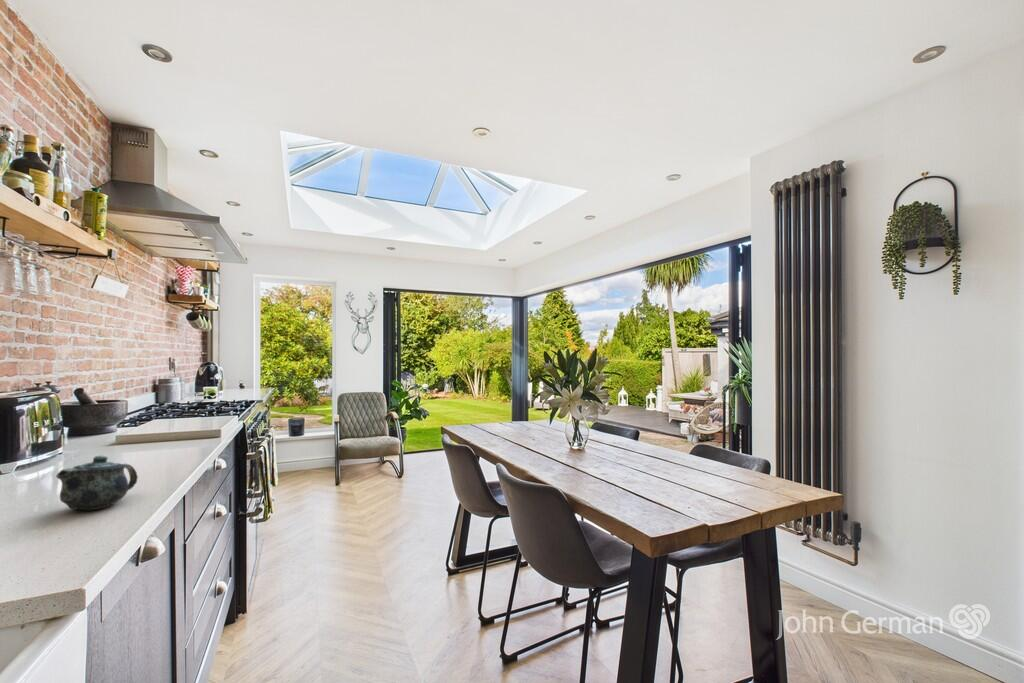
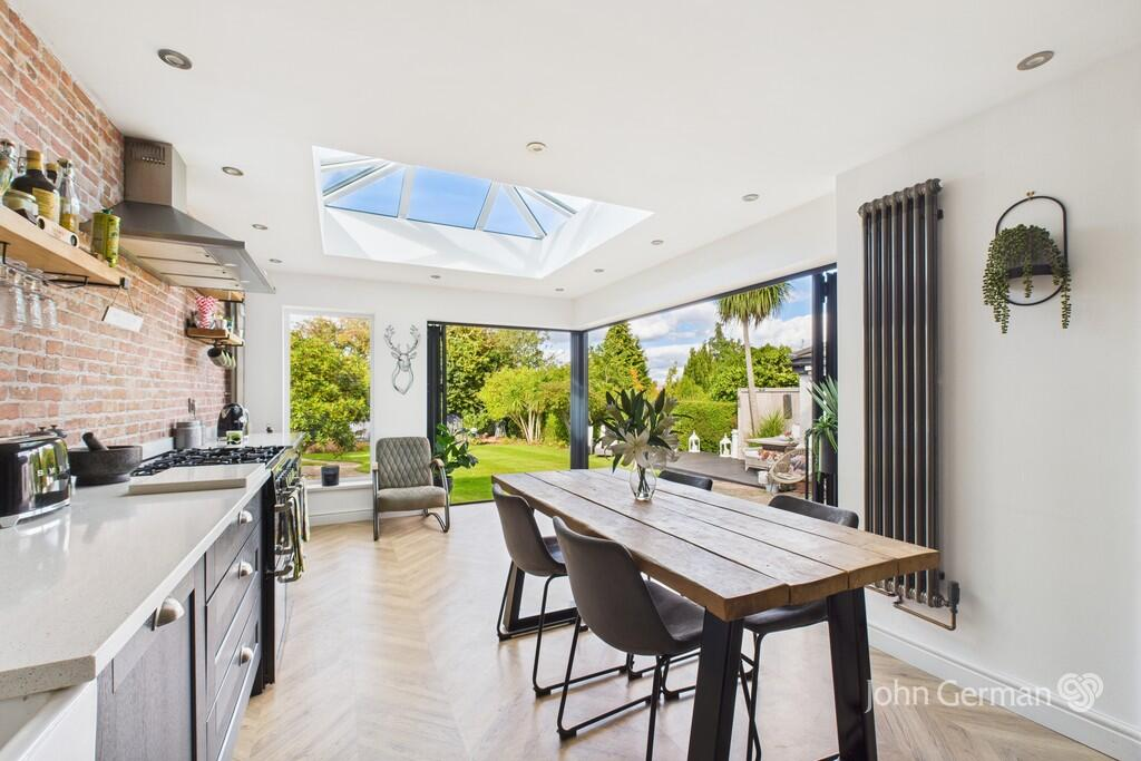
- chinaware (99, 480)
